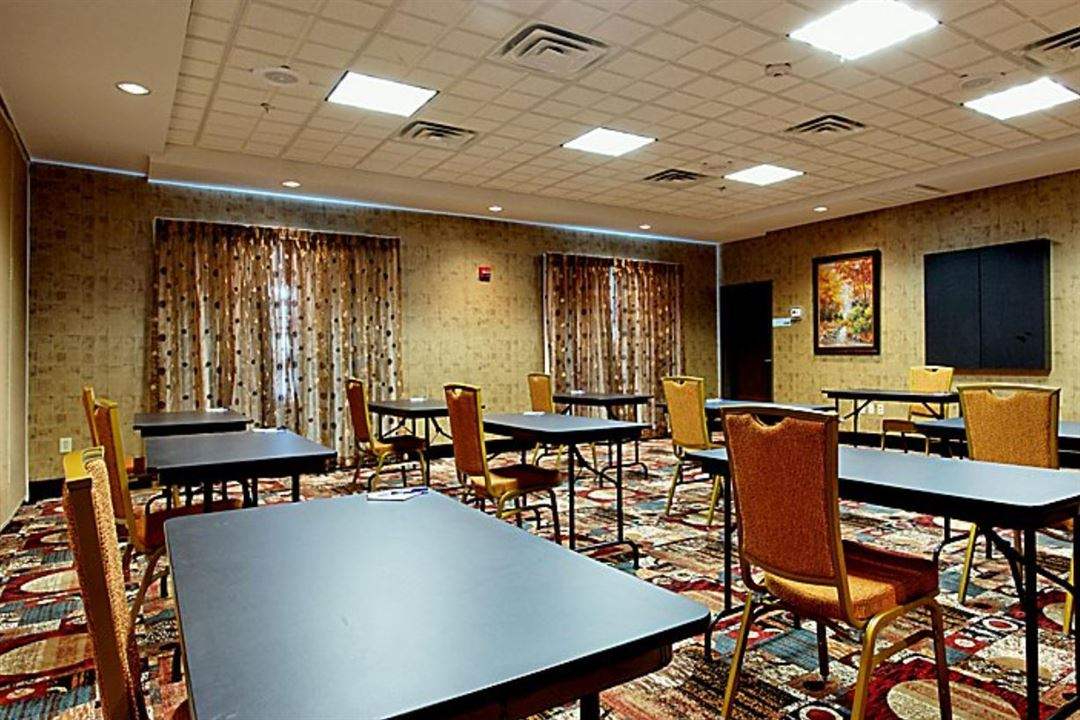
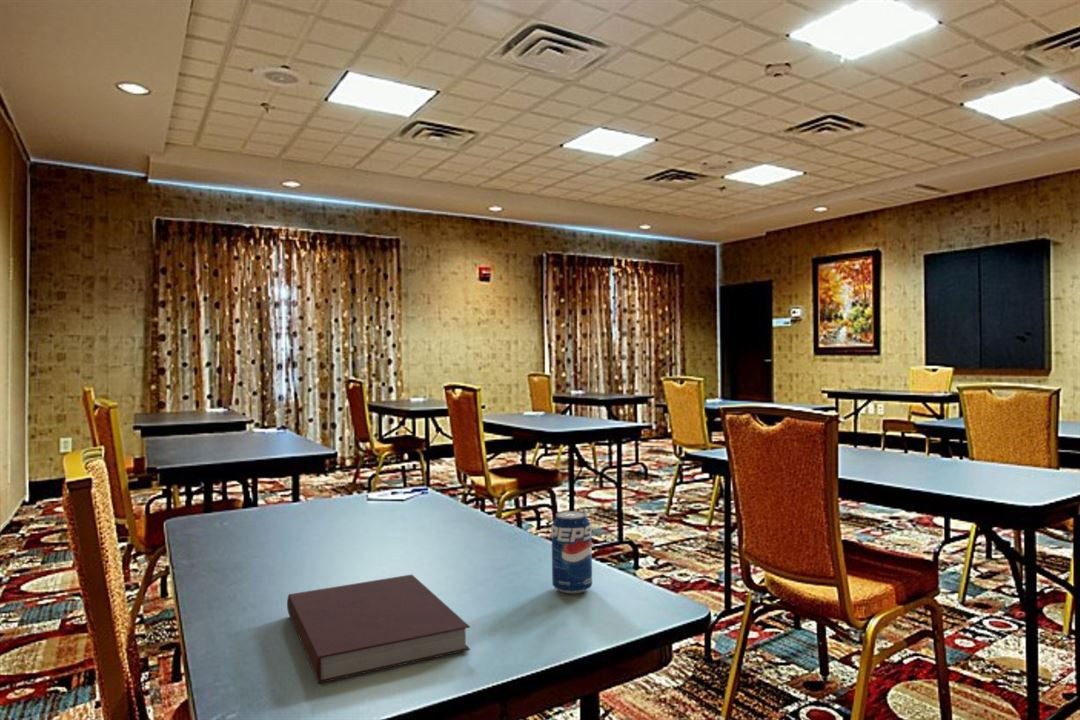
+ notebook (372, 620)
+ beverage can (571, 551)
